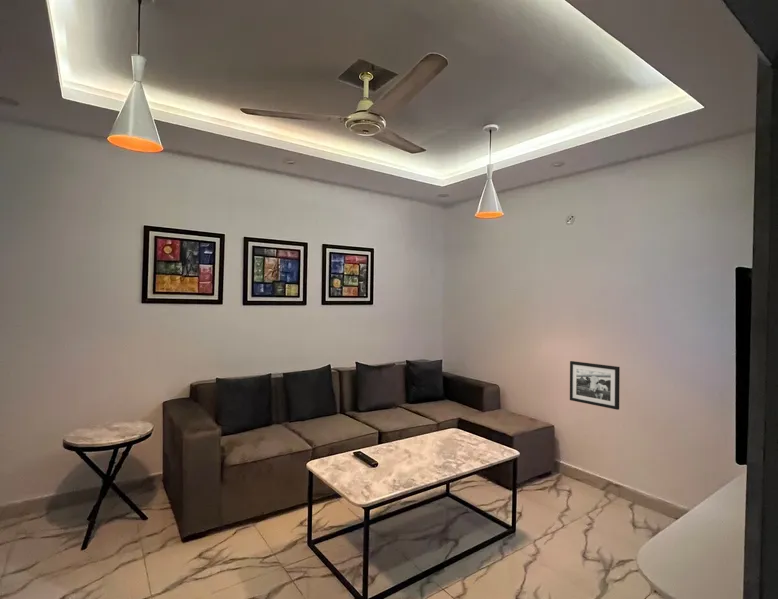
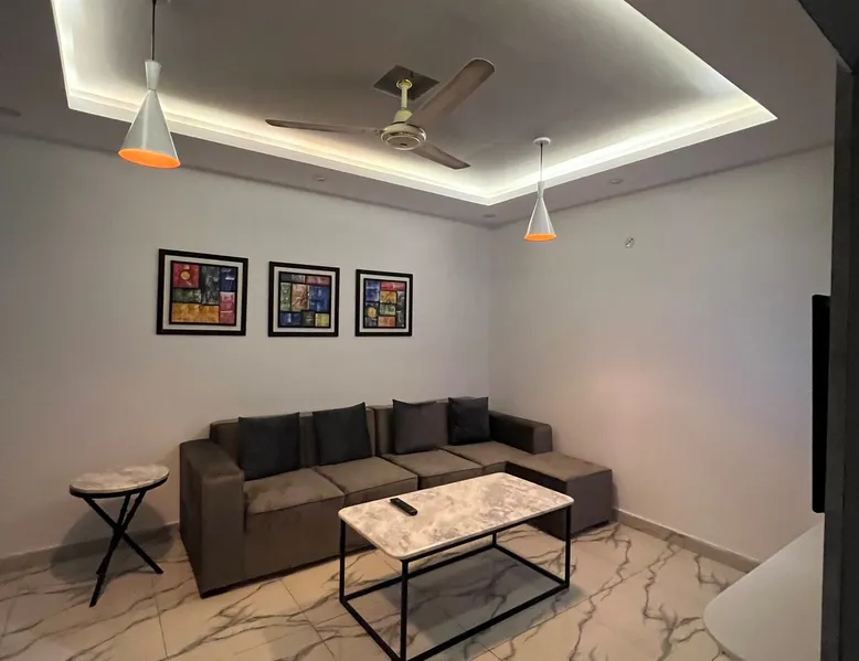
- picture frame (593, 384)
